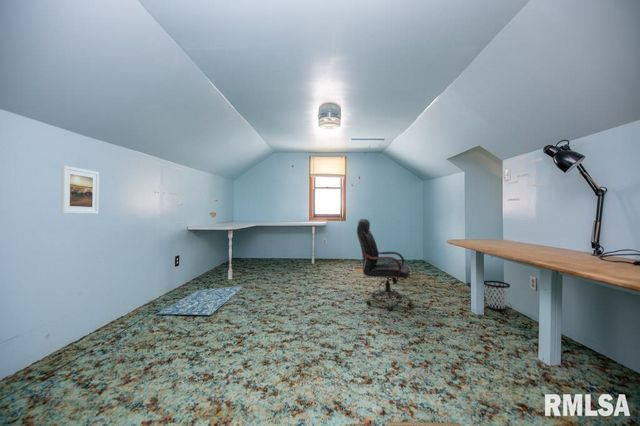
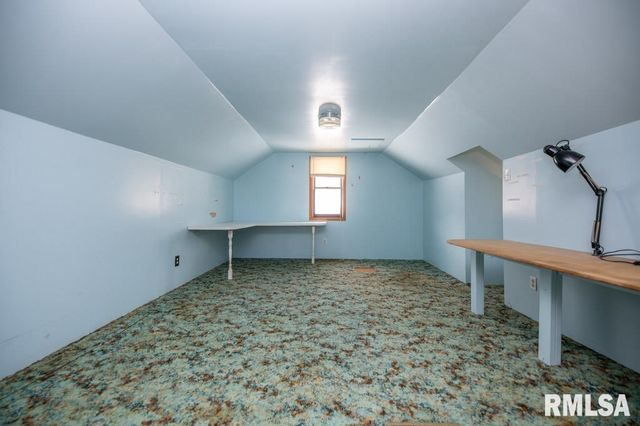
- wastebasket (496, 296)
- rug (207, 297)
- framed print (81, 191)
- office chair (383, 259)
